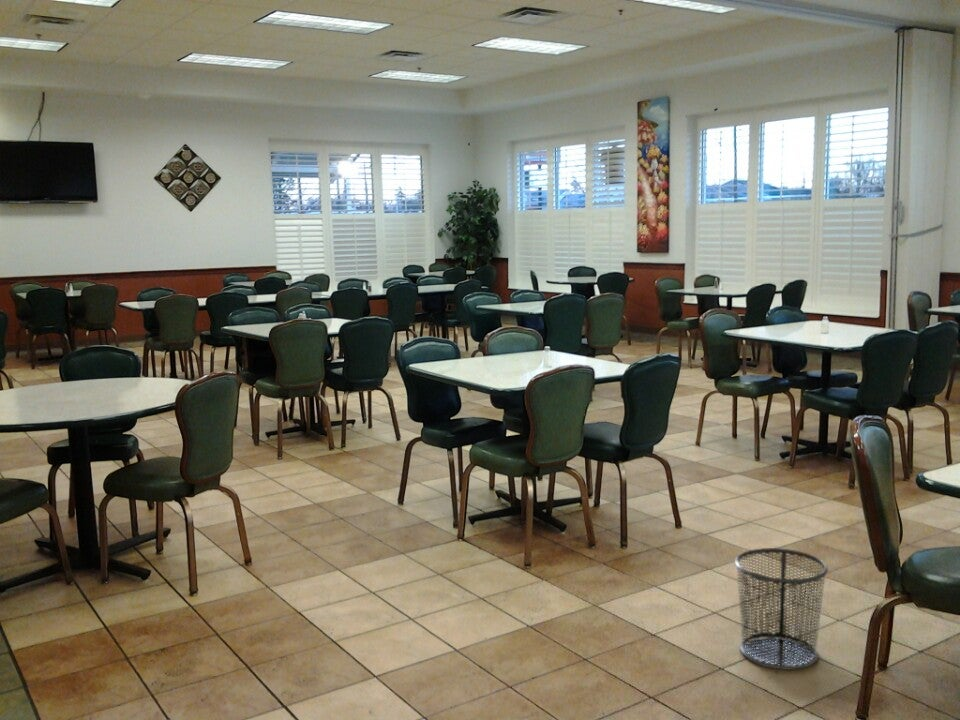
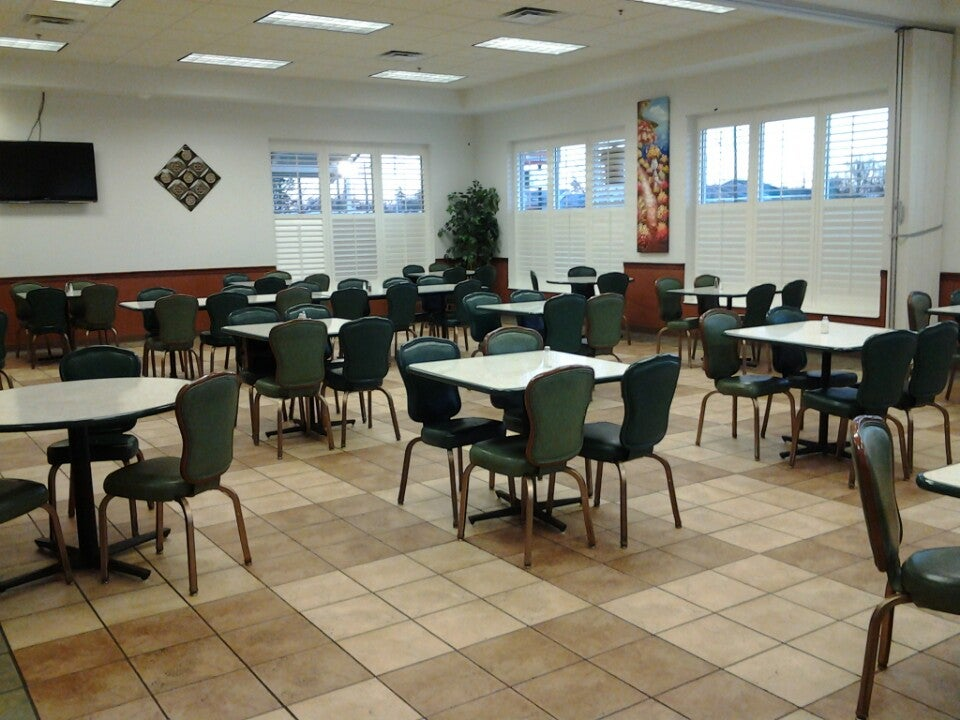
- trash can (779, 607)
